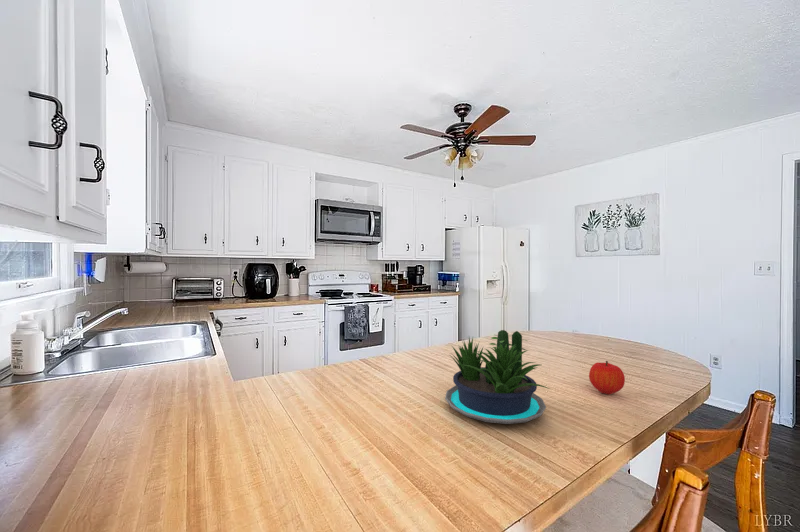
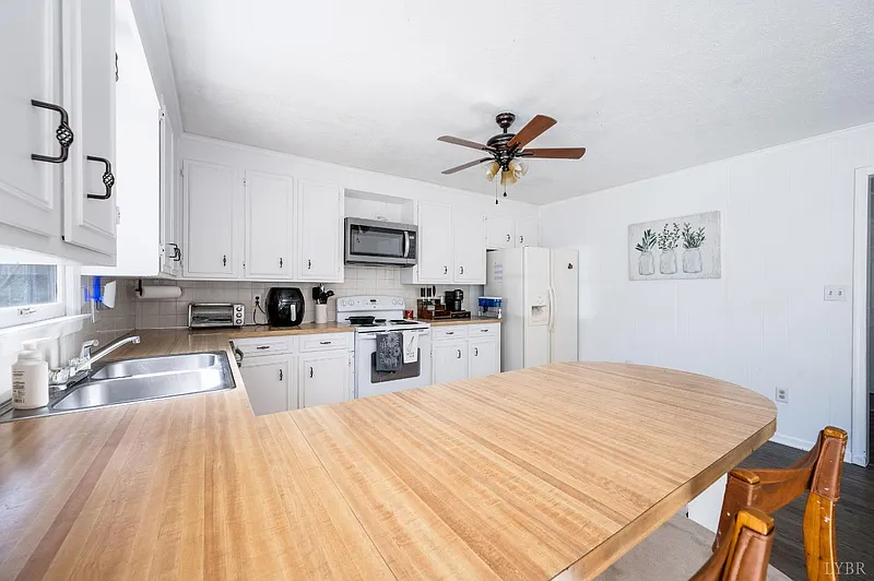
- potted plant (498, 371)
- fruit (606, 376)
